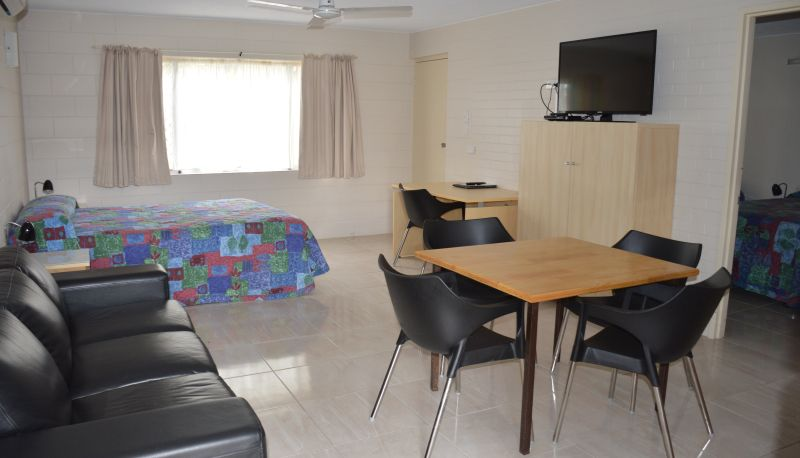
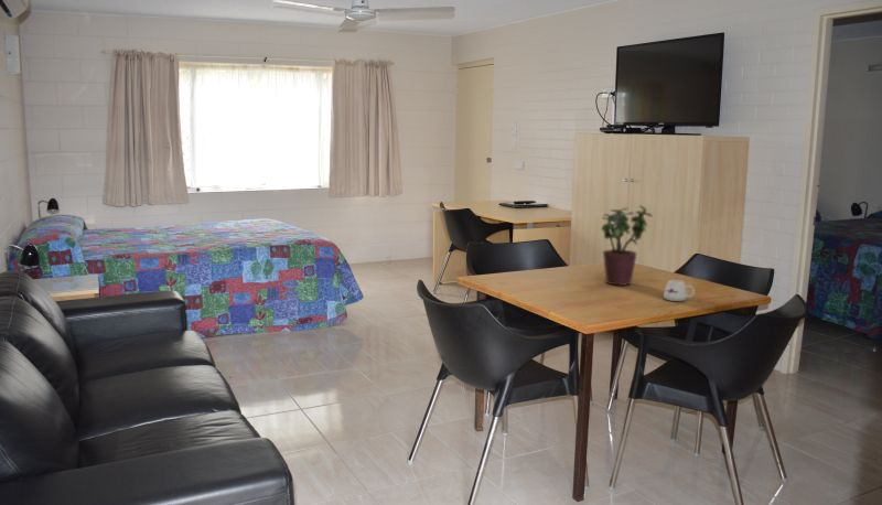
+ mug (679, 290)
+ potted plant (621, 245)
